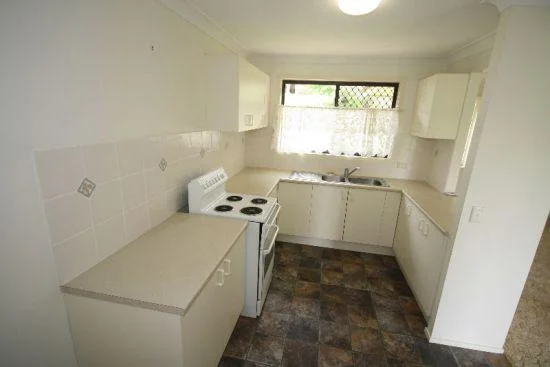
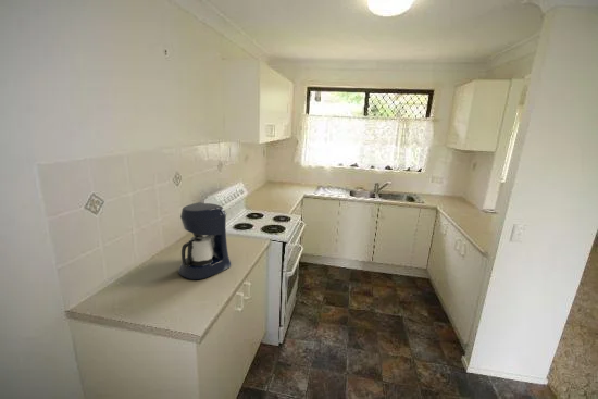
+ coffee maker (204, 237)
